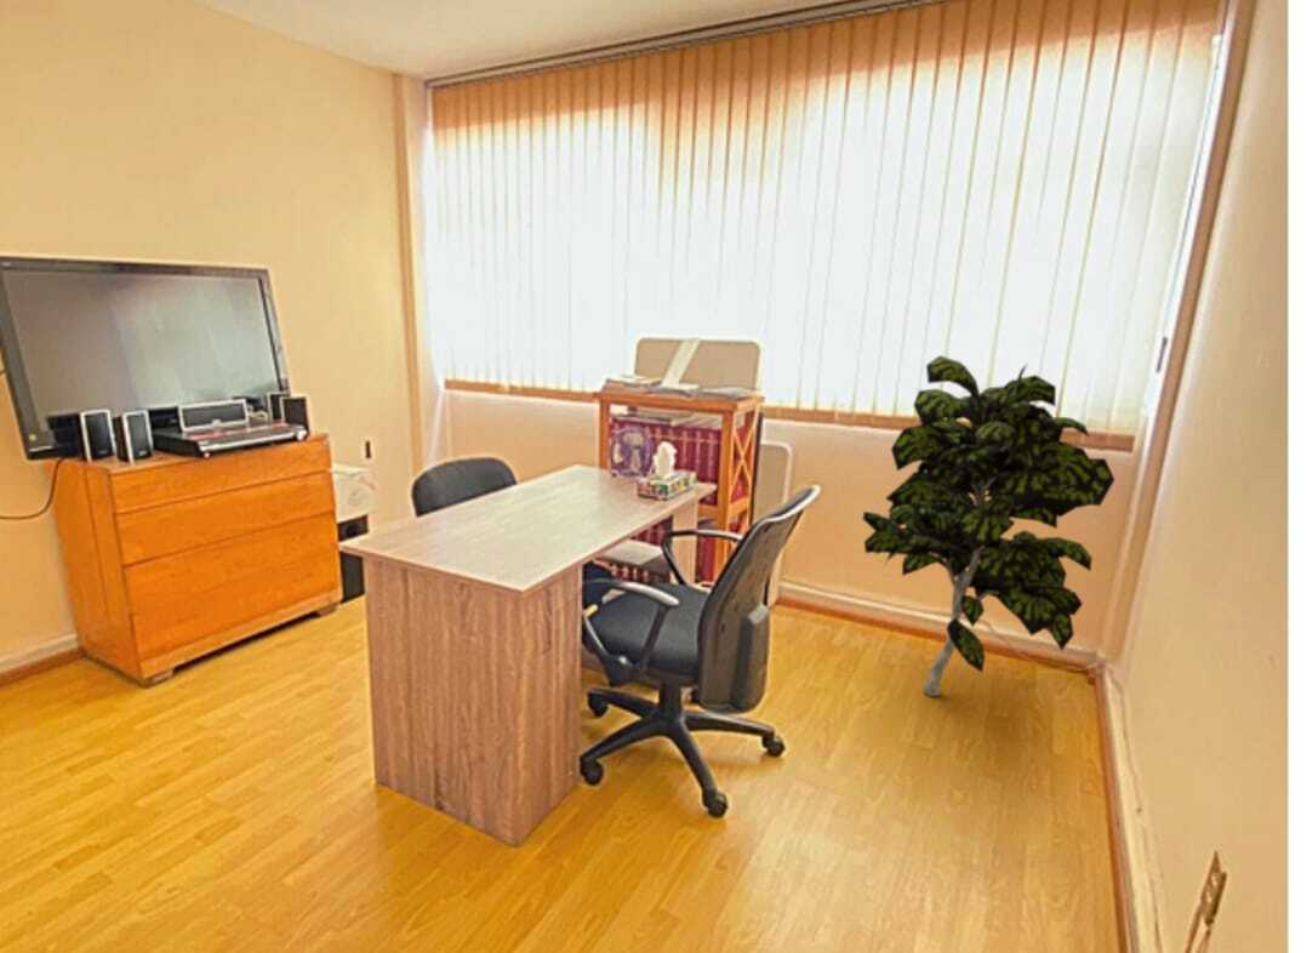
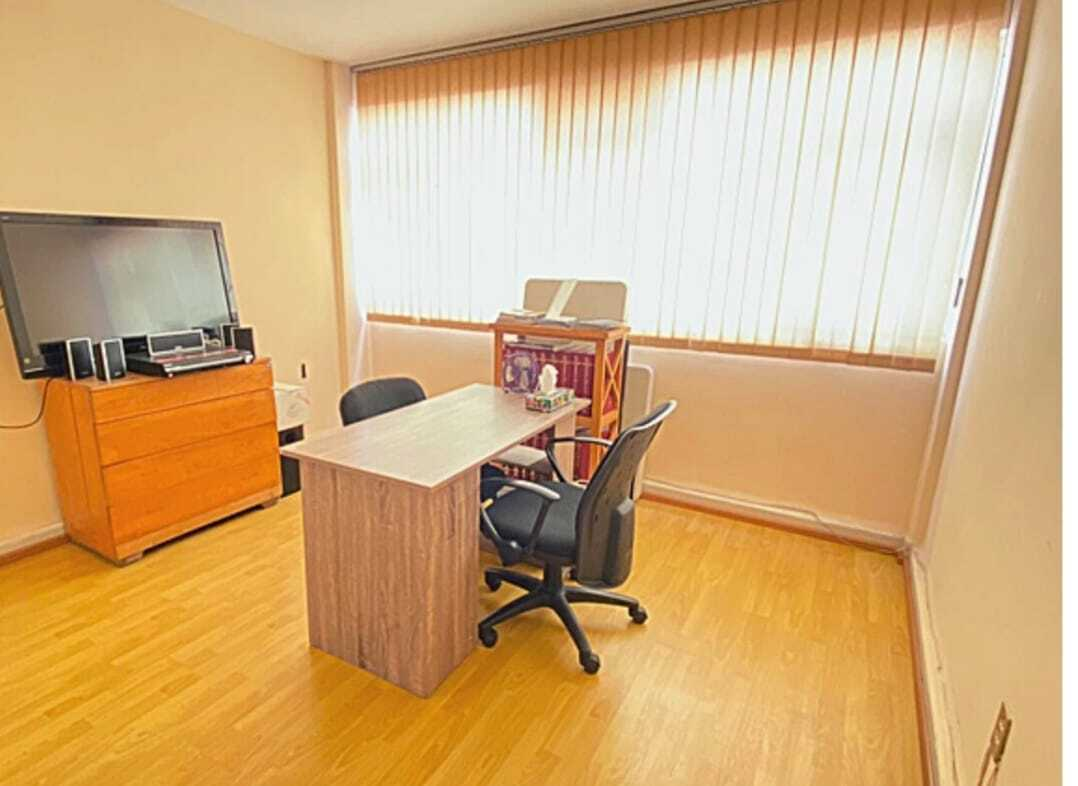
- indoor plant (974, 533)
